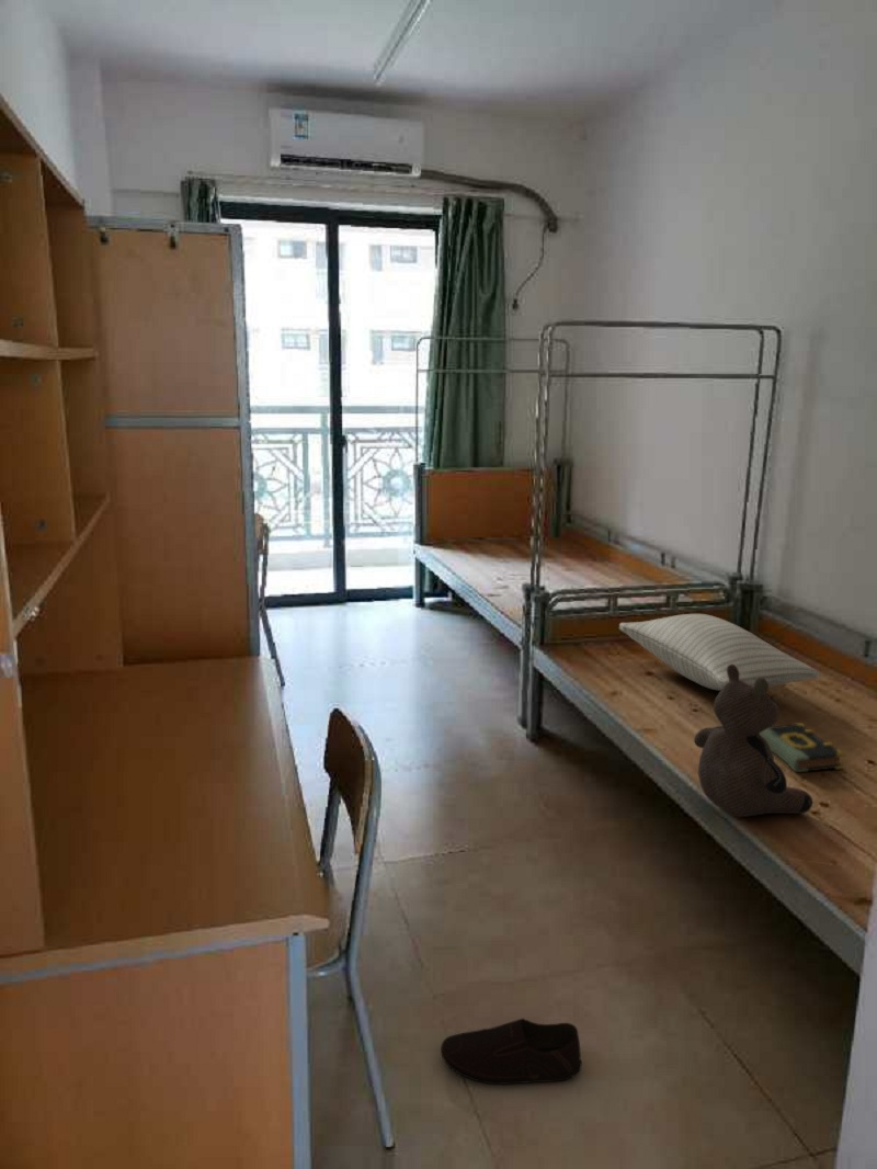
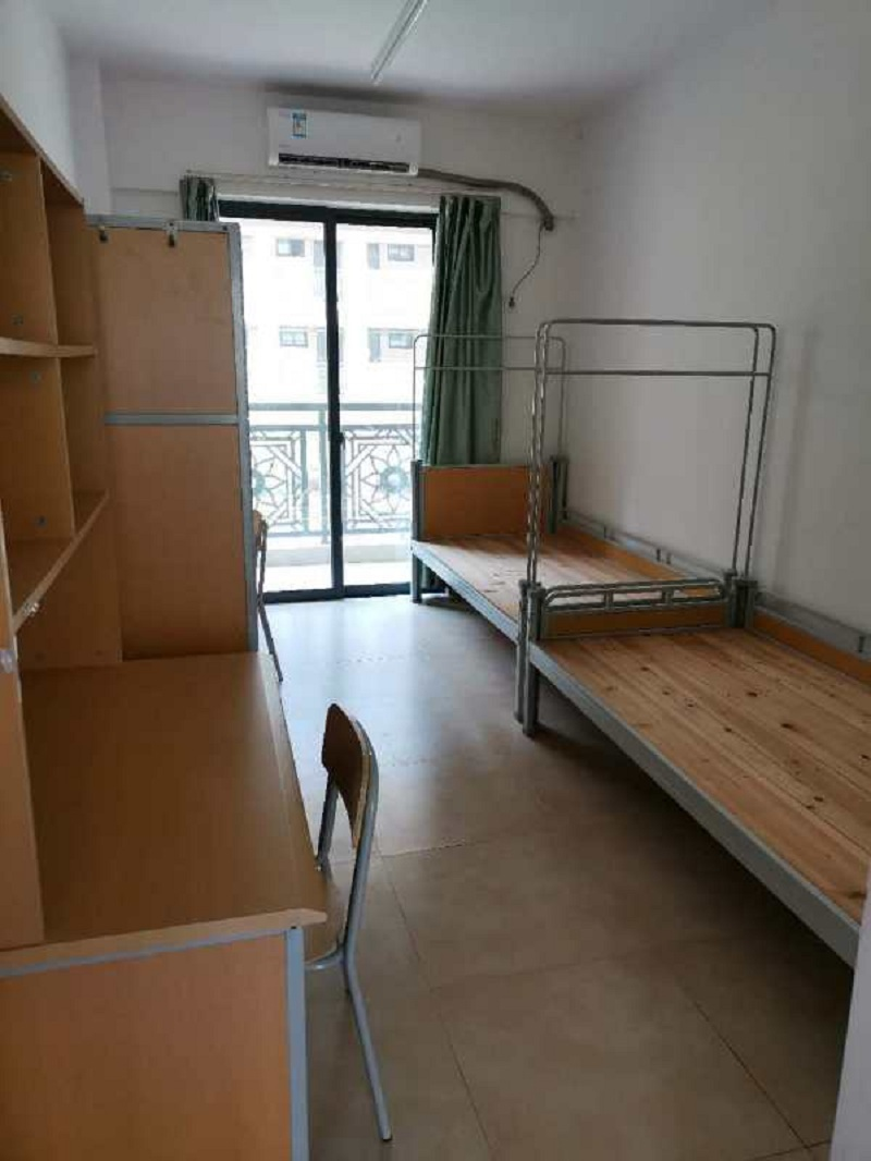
- book (795, 744)
- shoe (511, 1046)
- pillow (710, 650)
- teddy bear (758, 738)
